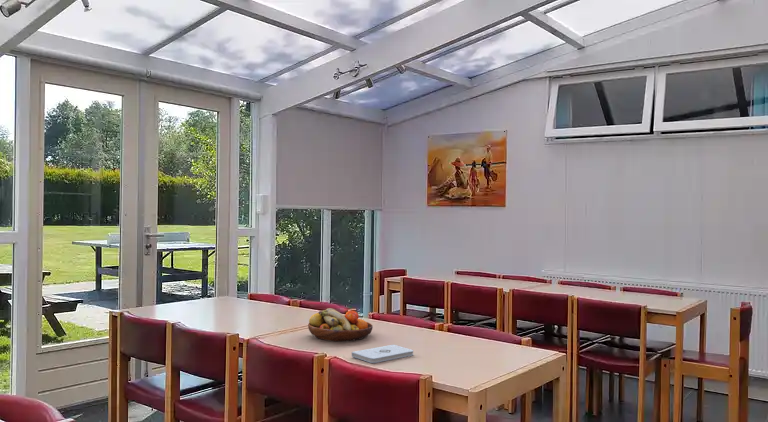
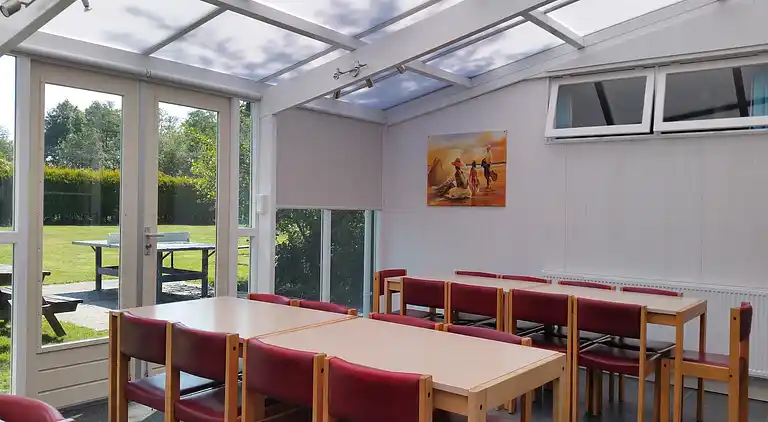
- fruit bowl (340, 322)
- notepad (383, 353)
